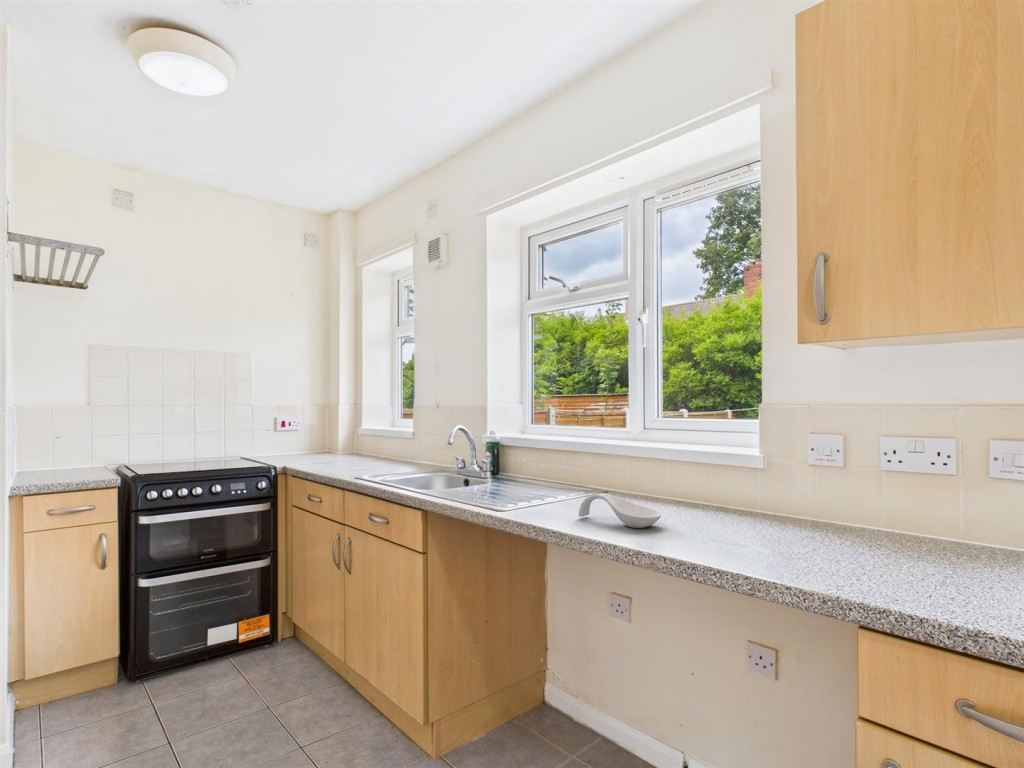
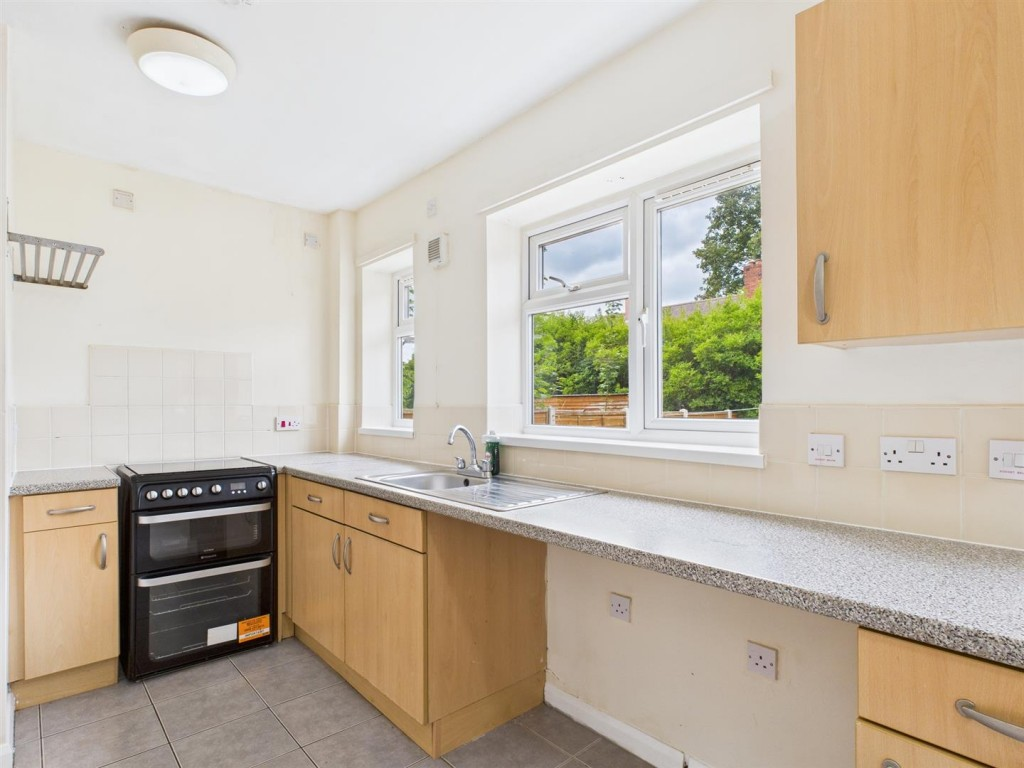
- spoon rest (618, 509)
